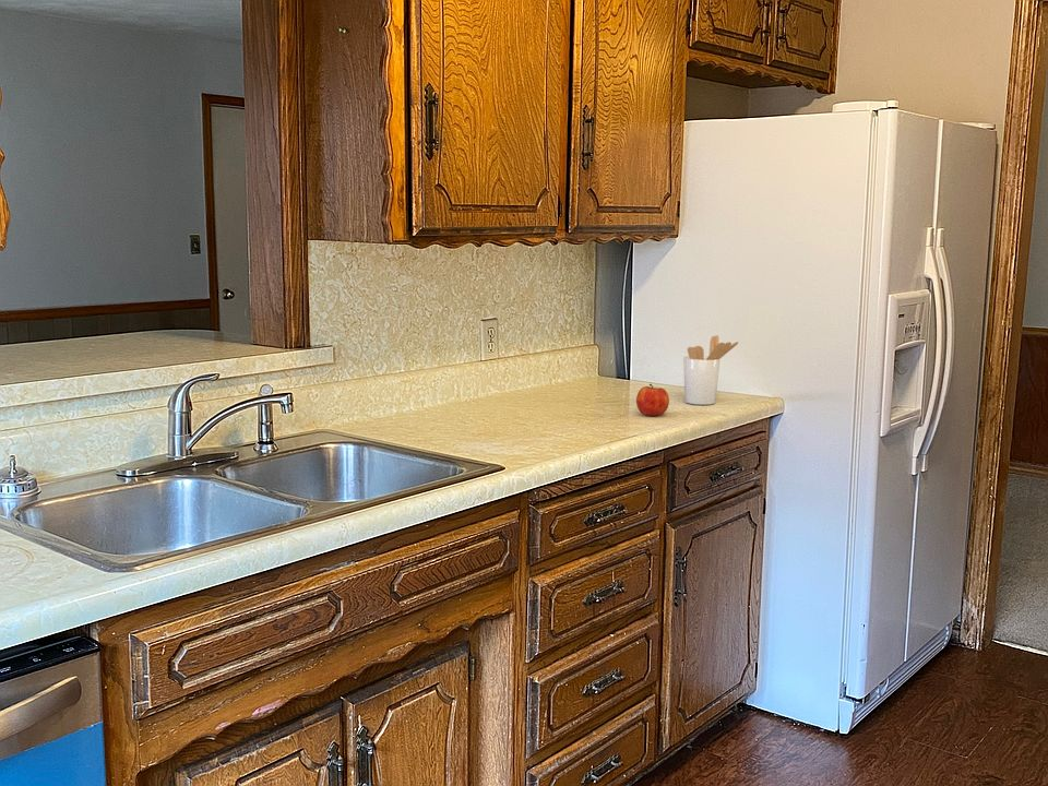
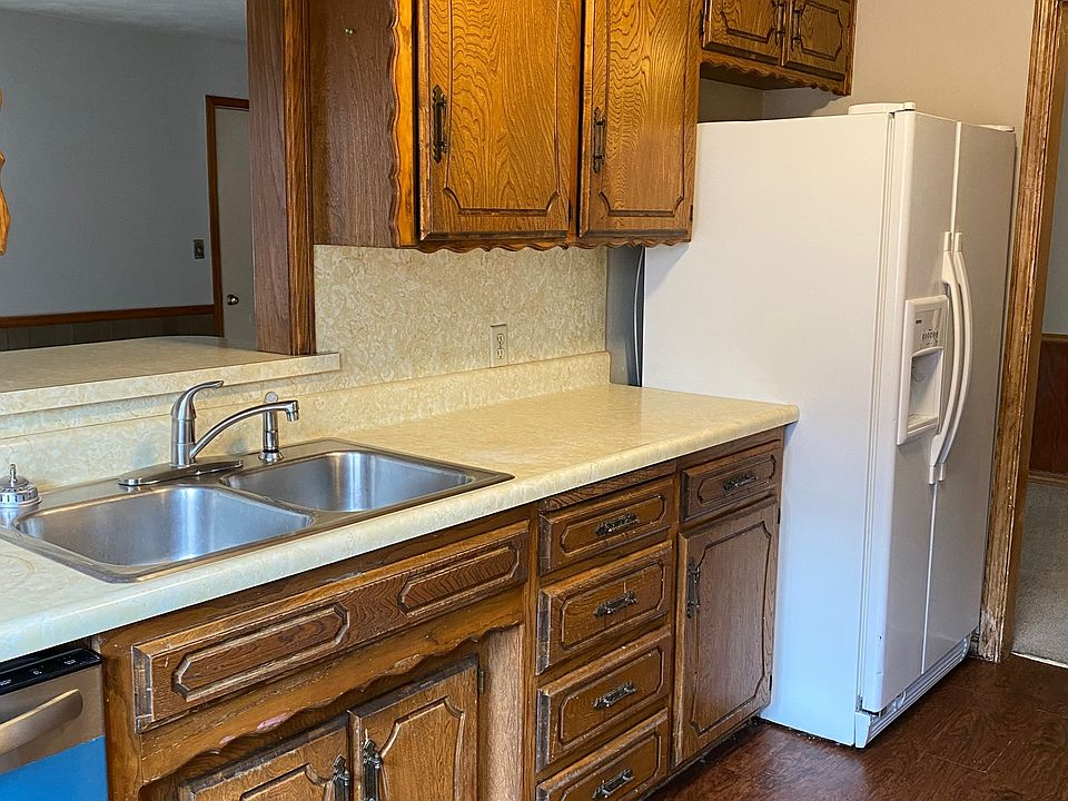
- utensil holder (708, 370)
- fruit (652, 398)
